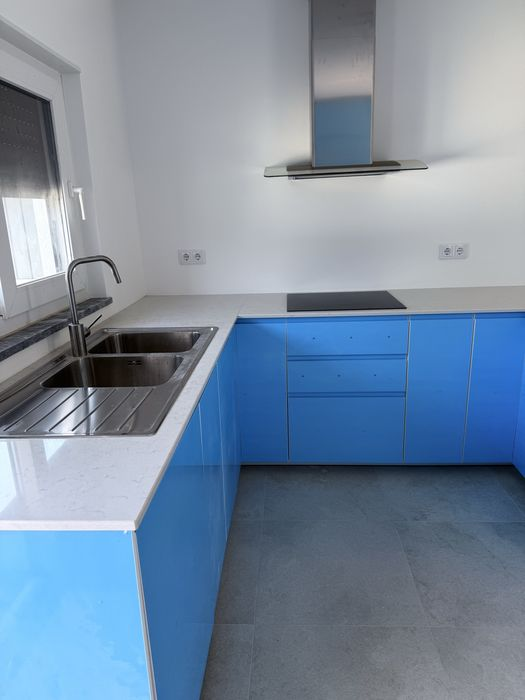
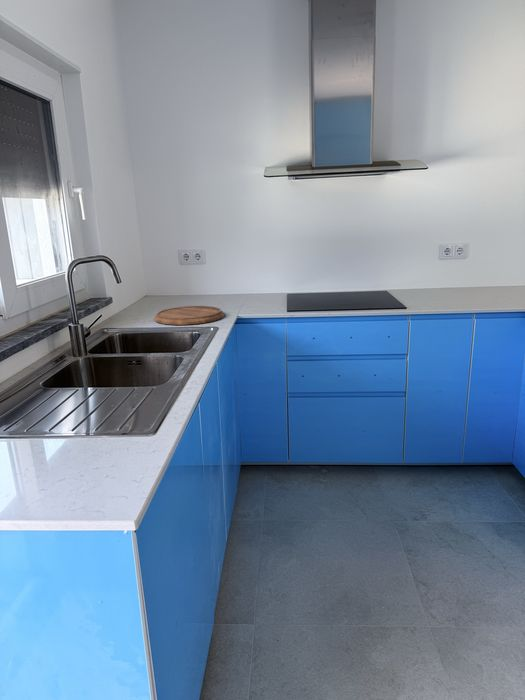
+ cutting board (189, 314)
